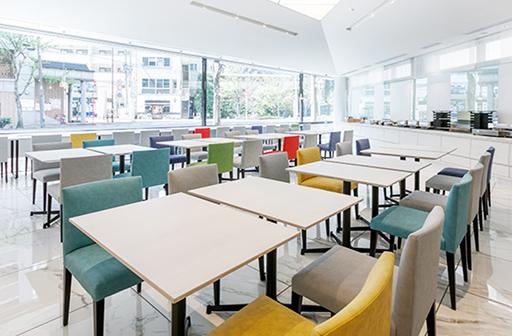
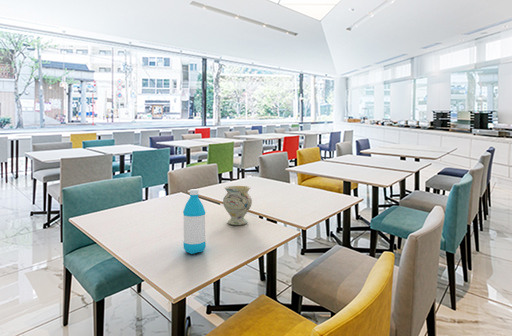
+ water bottle (194, 220)
+ vase (237, 204)
